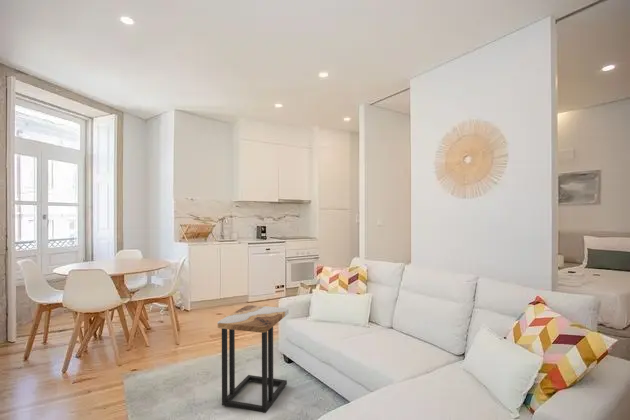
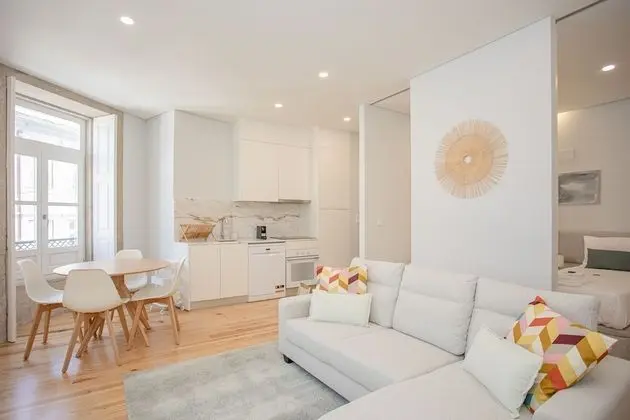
- side table (262, 355)
